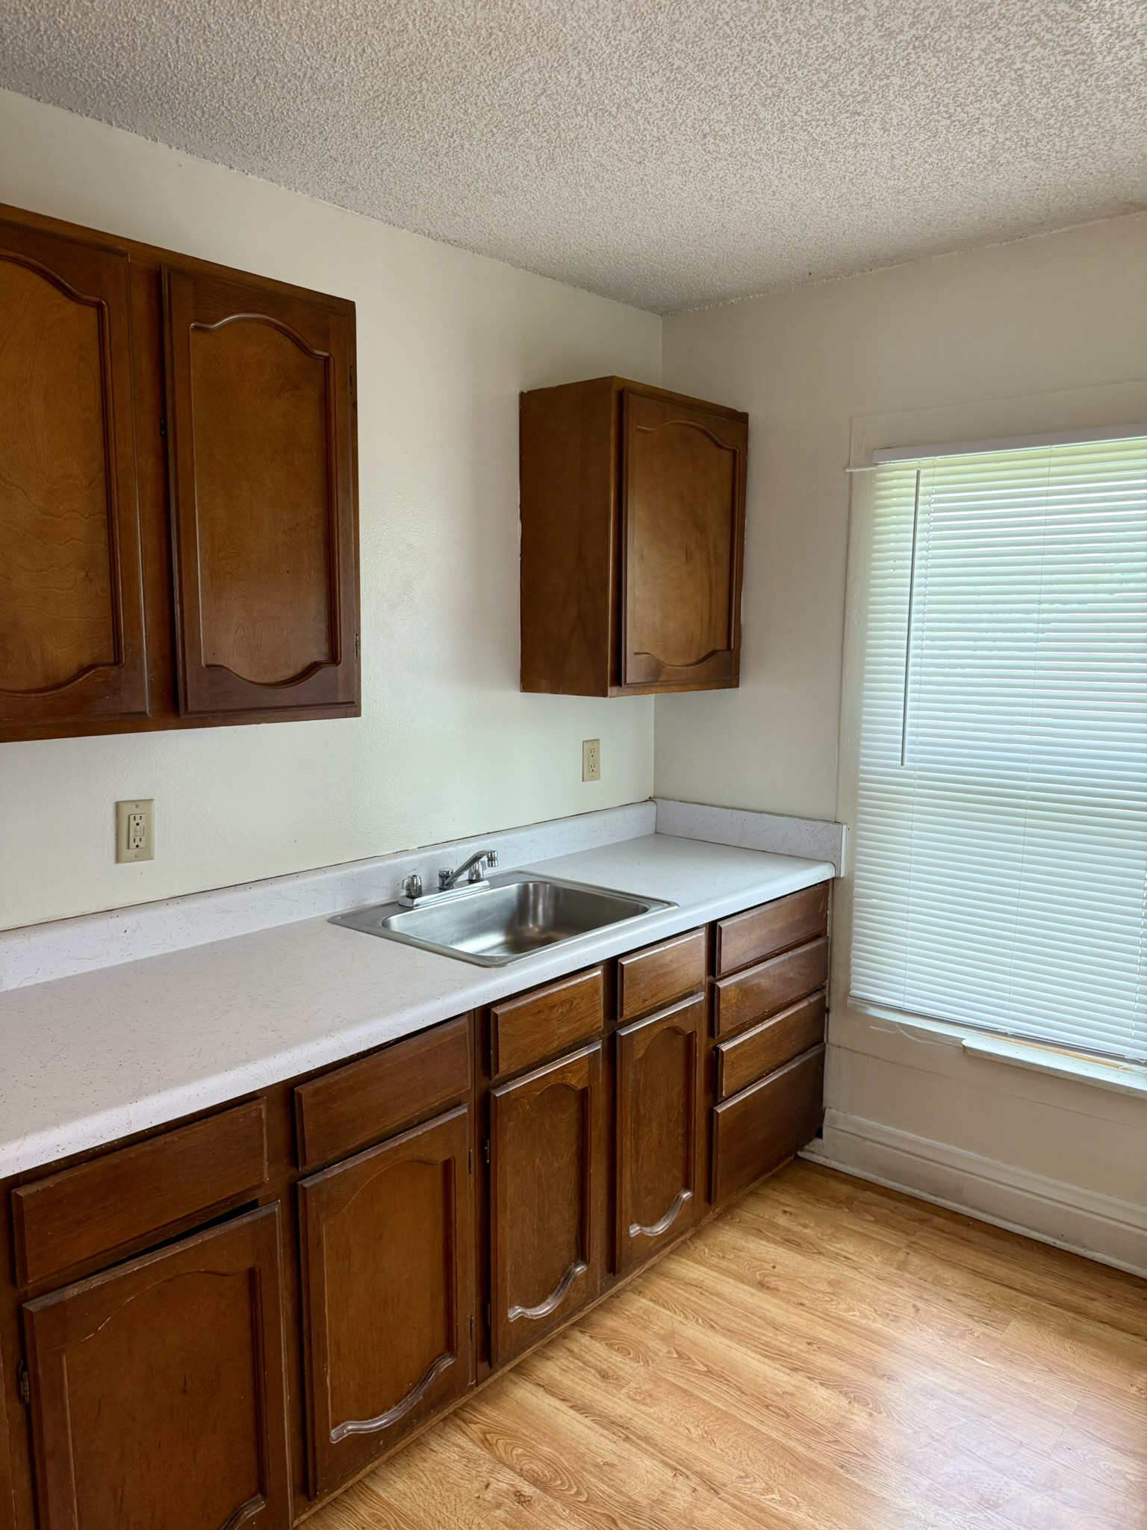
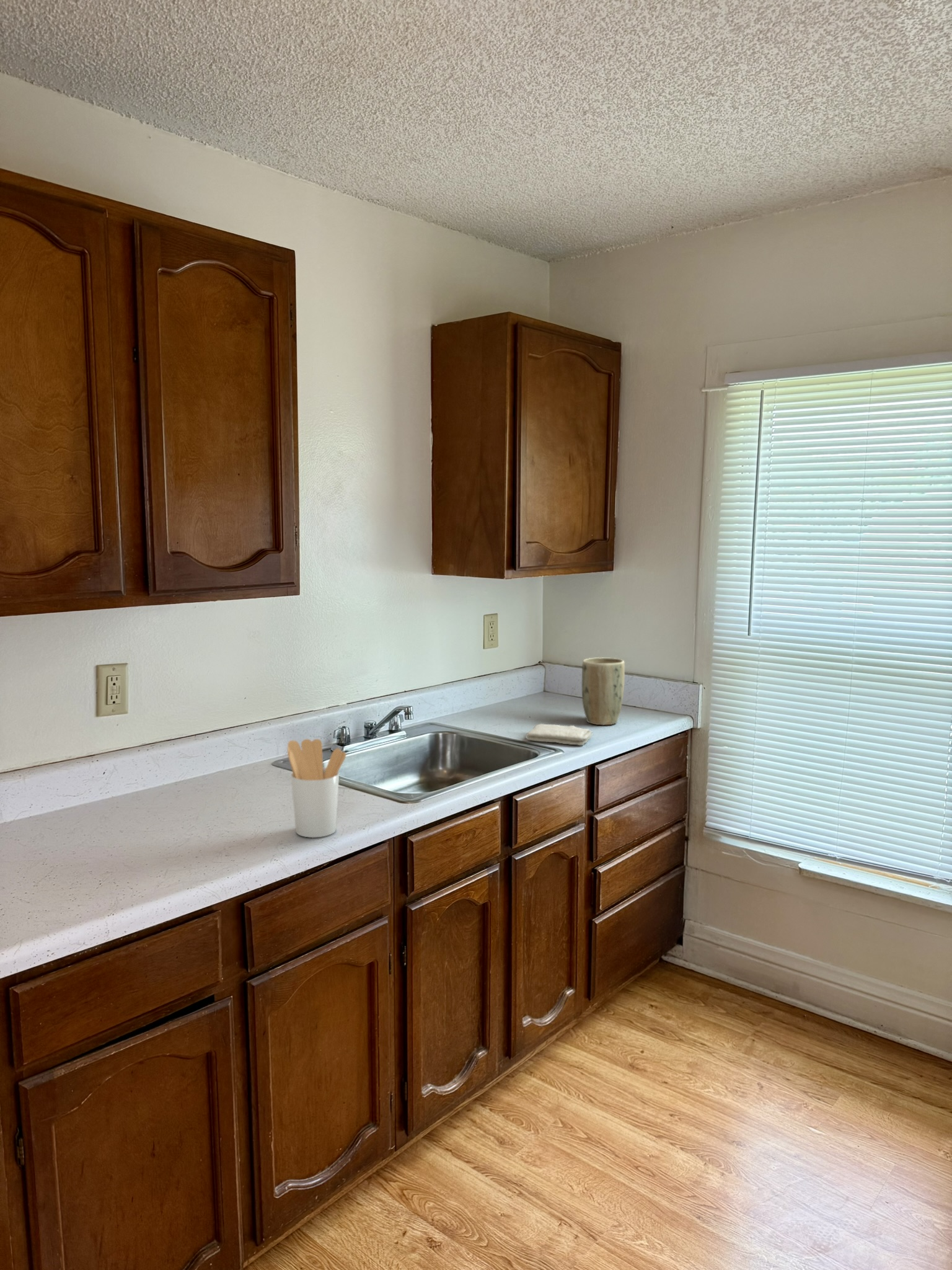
+ plant pot (602, 691)
+ washcloth (559, 734)
+ utensil holder (312, 784)
